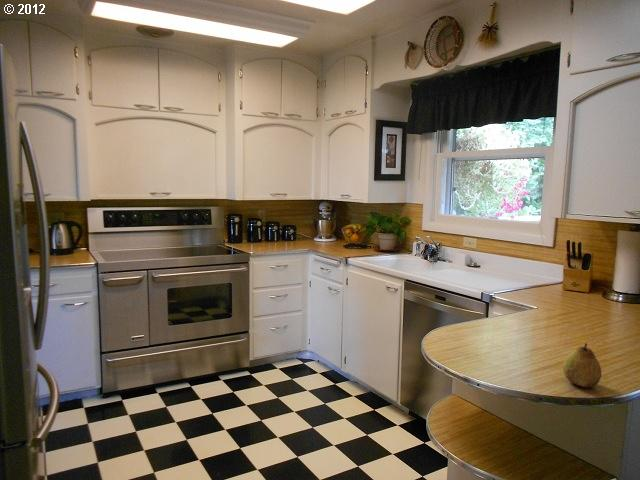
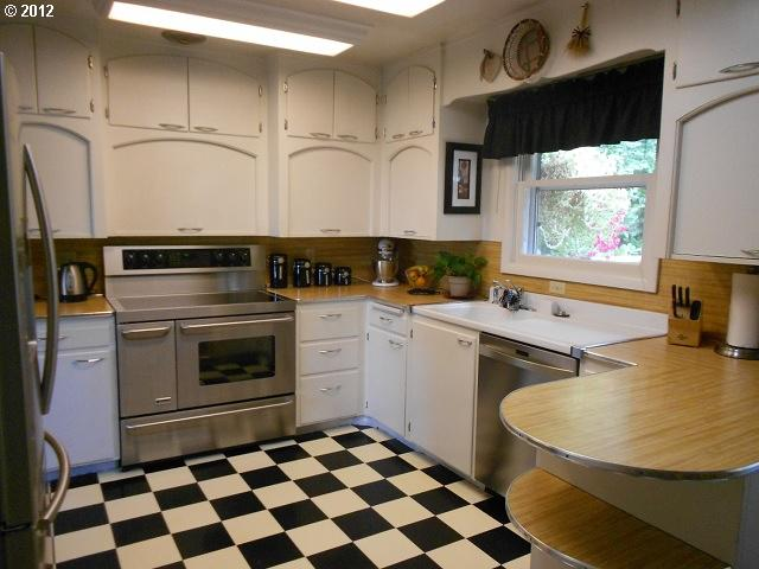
- fruit (582, 362)
